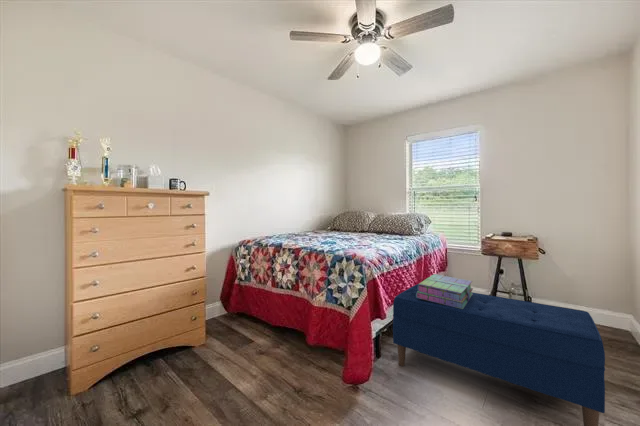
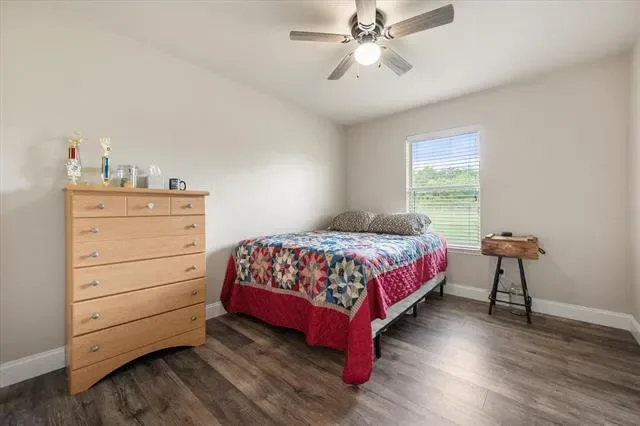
- bench (483, 340)
- stack of books (445, 290)
